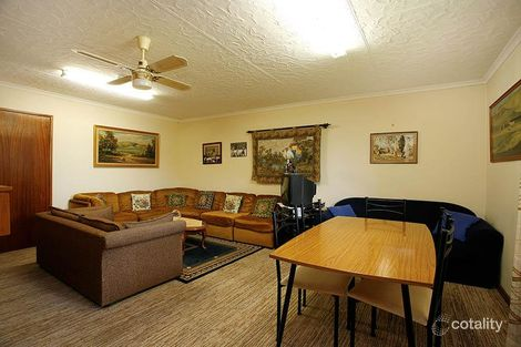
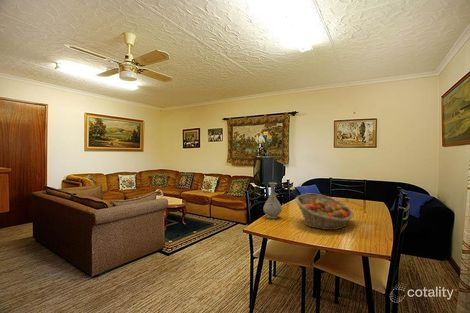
+ vase (272, 200)
+ fruit basket (323, 210)
